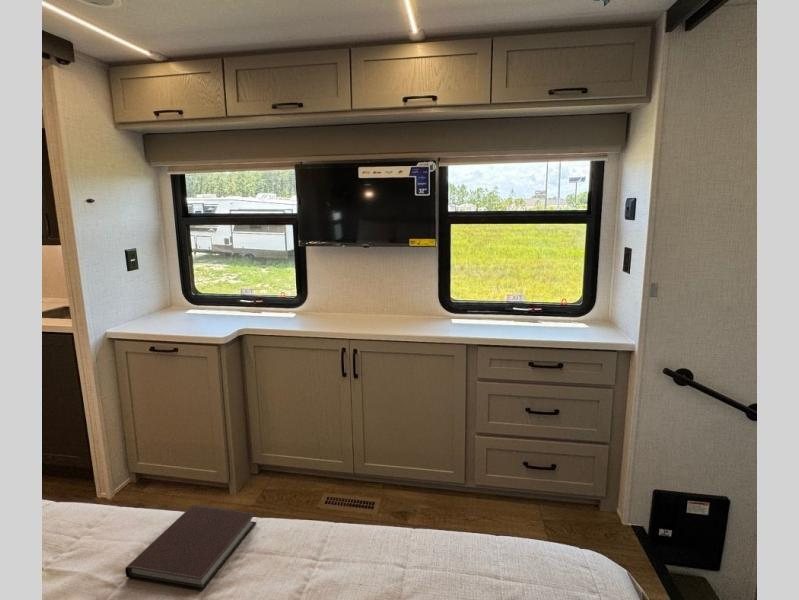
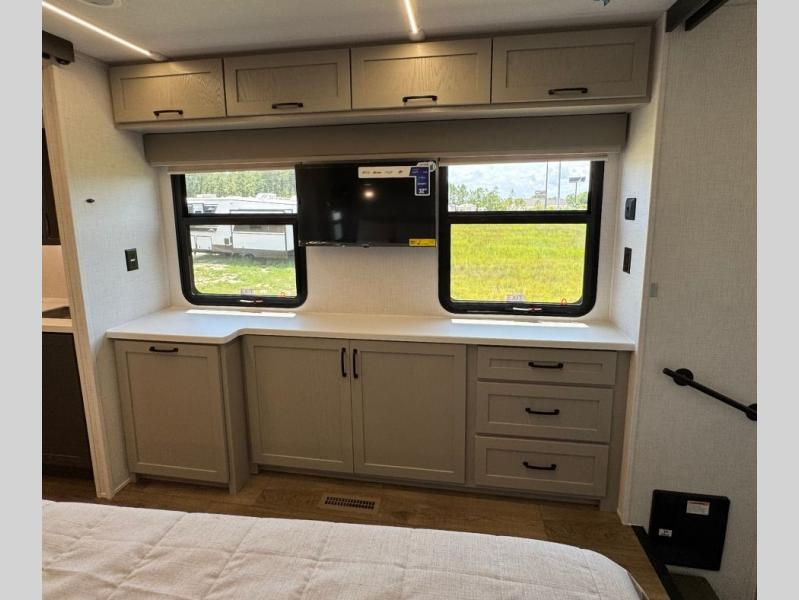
- notebook (196, 542)
